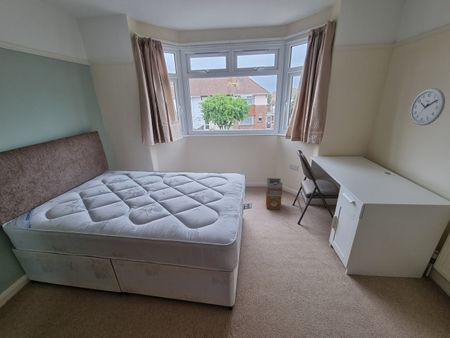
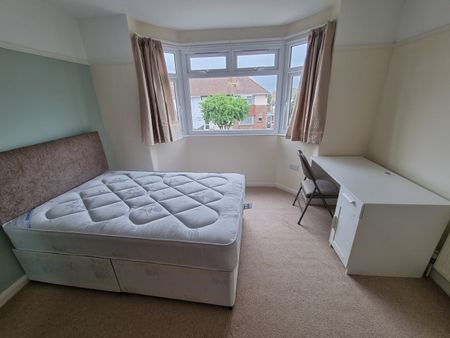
- wall clock (425, 107)
- waste bin (273, 193)
